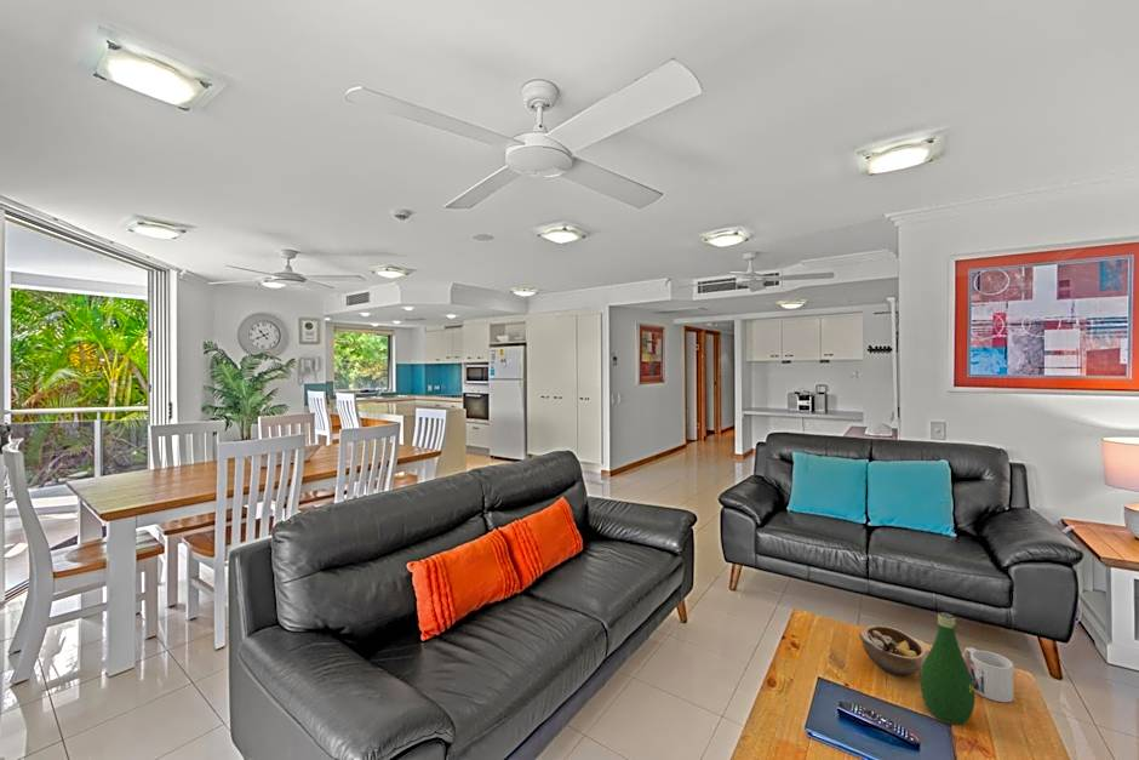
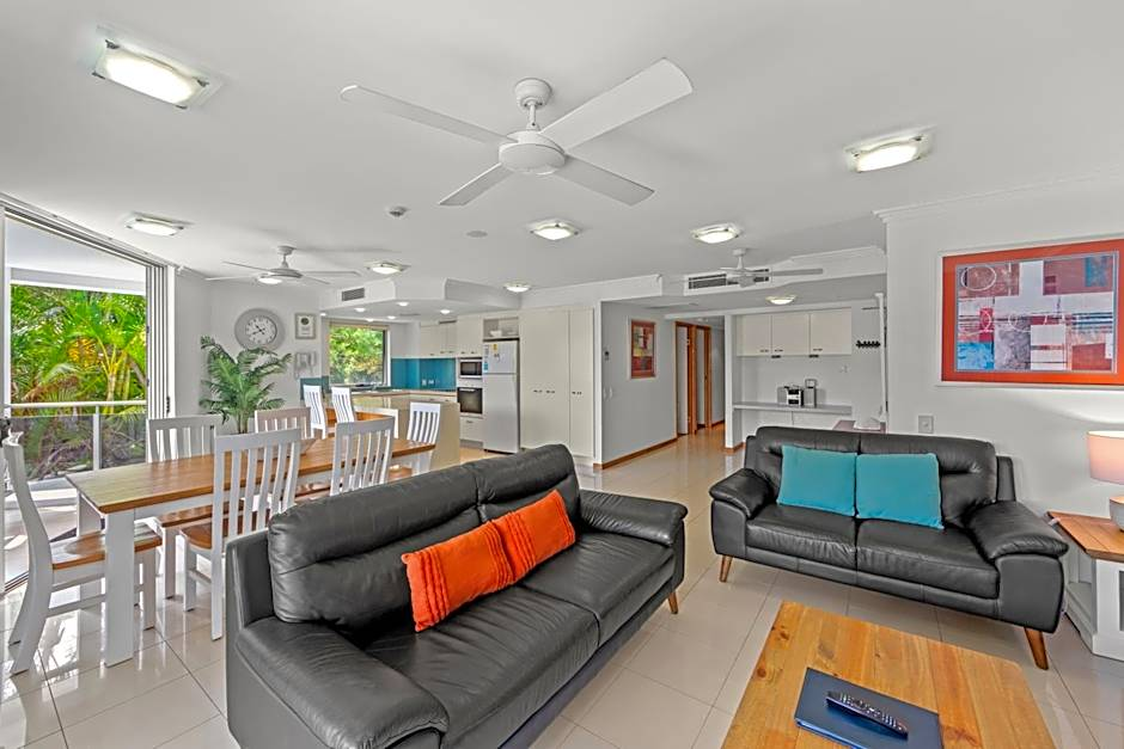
- bottle (946, 664)
- mug (985, 670)
- bowl (893, 650)
